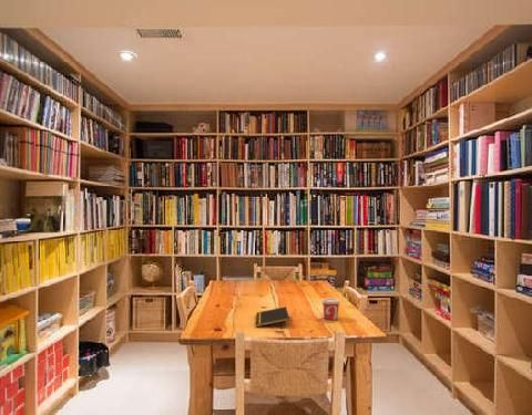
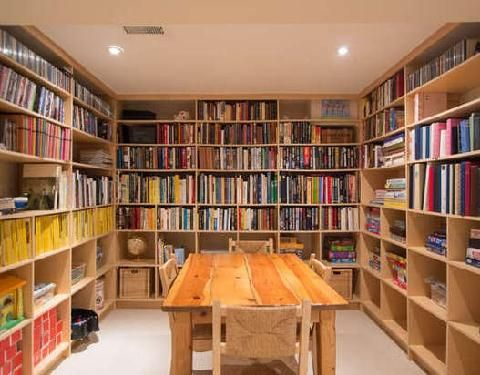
- cup (330, 309)
- notepad (272, 315)
